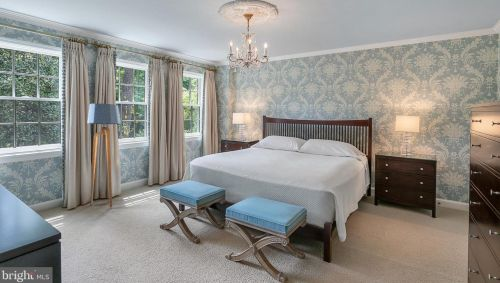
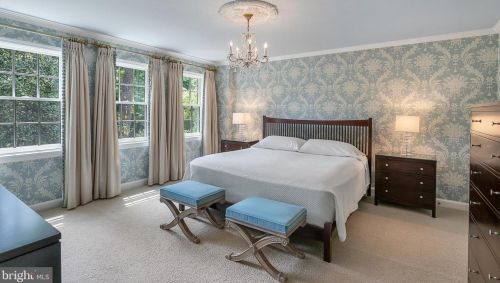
- floor lamp (107, 155)
